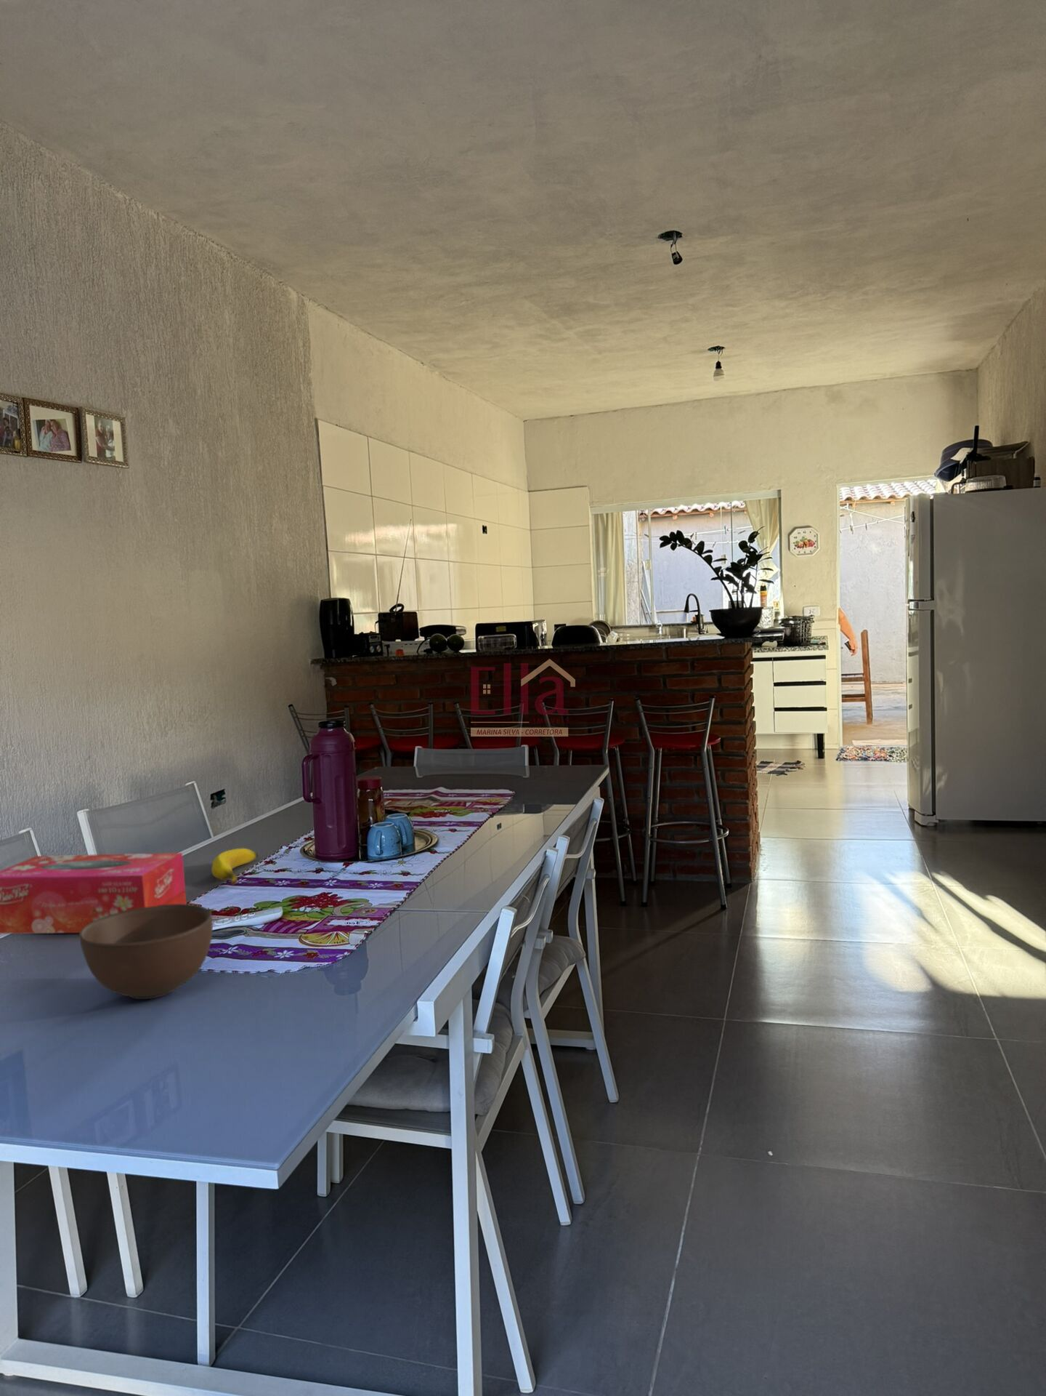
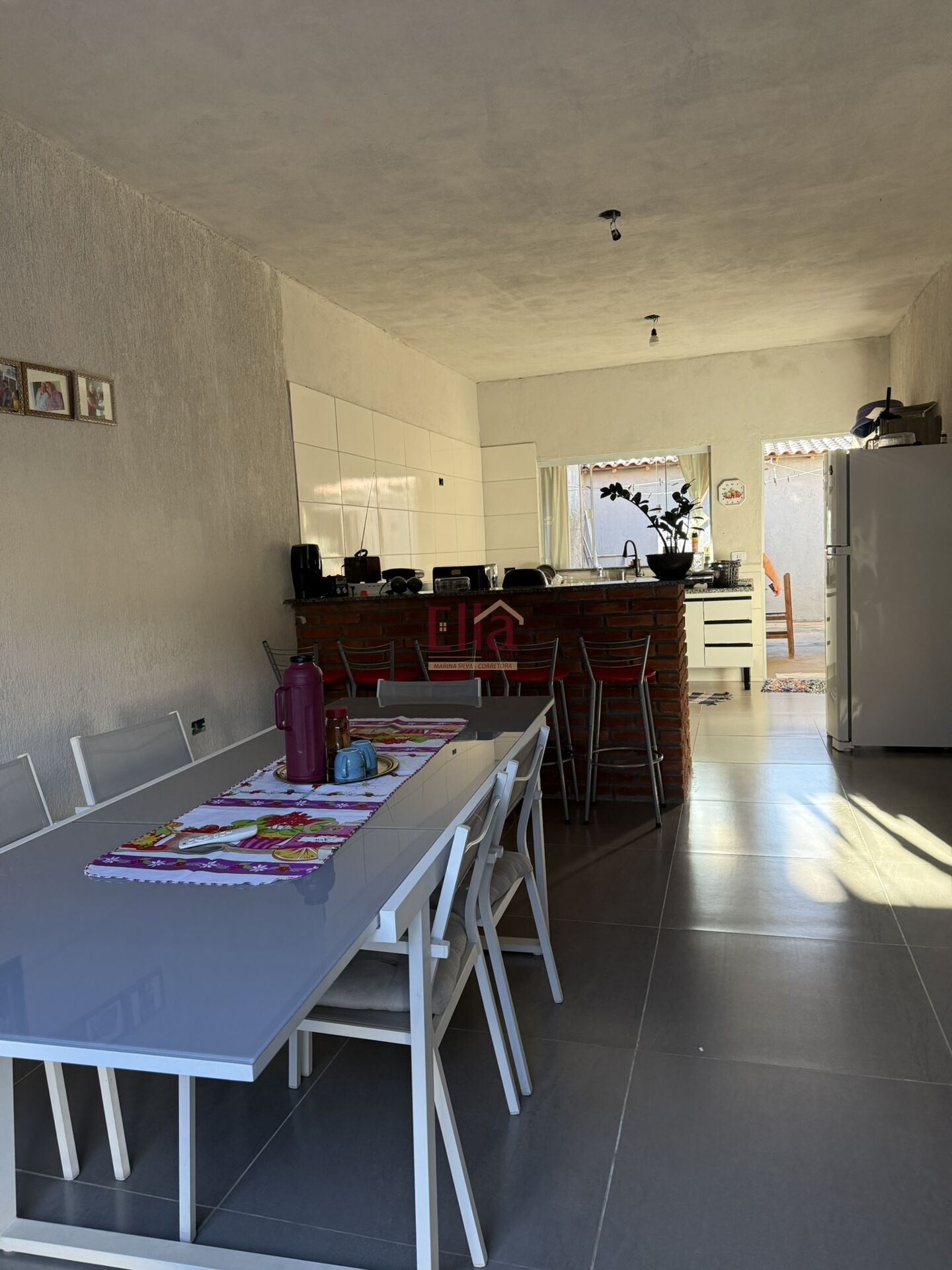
- banana (232, 864)
- tissue box (89, 893)
- bowl (149, 956)
